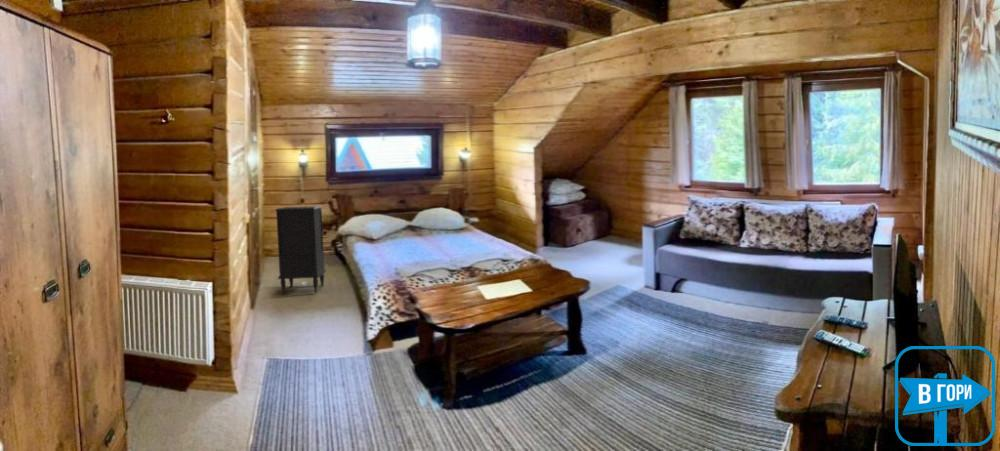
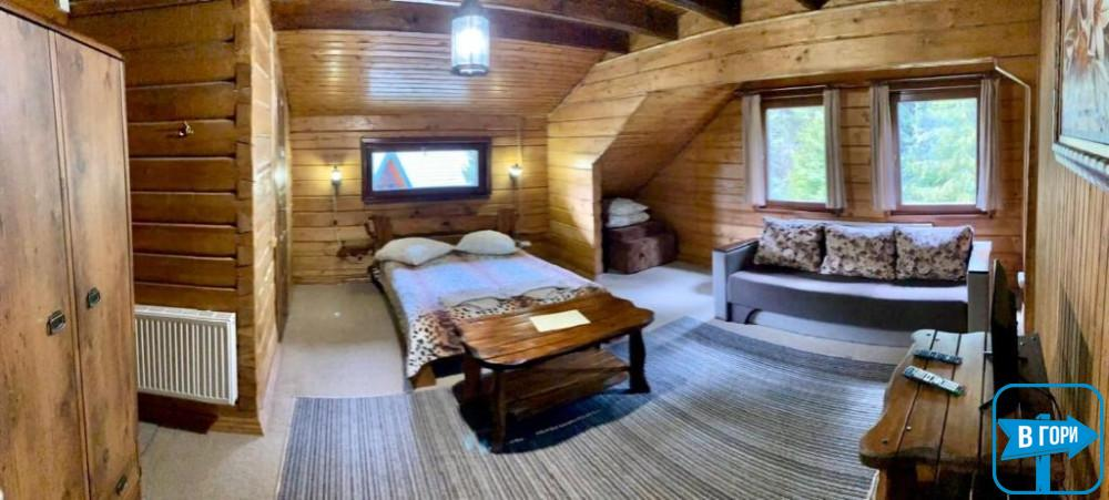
- nightstand (301, 249)
